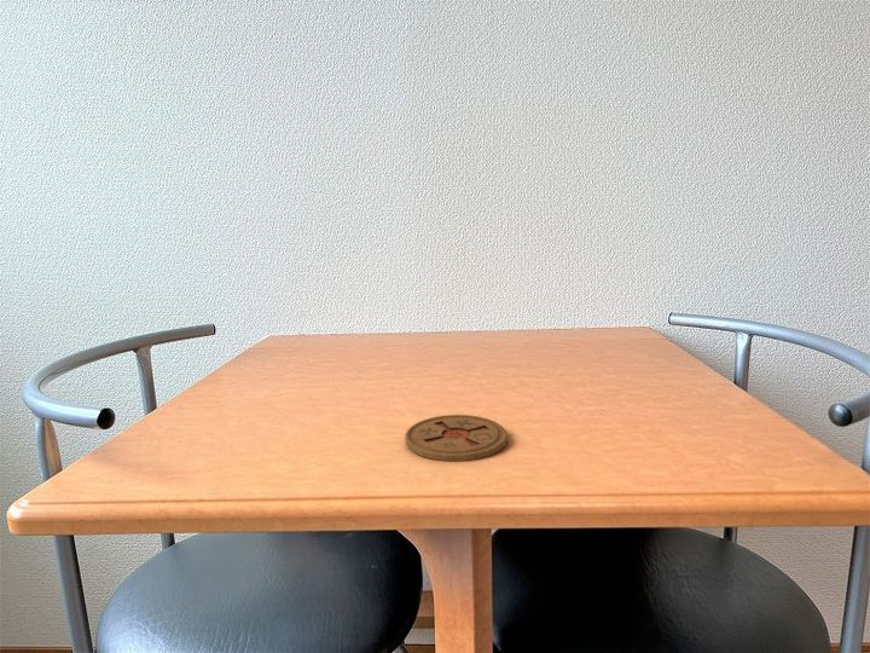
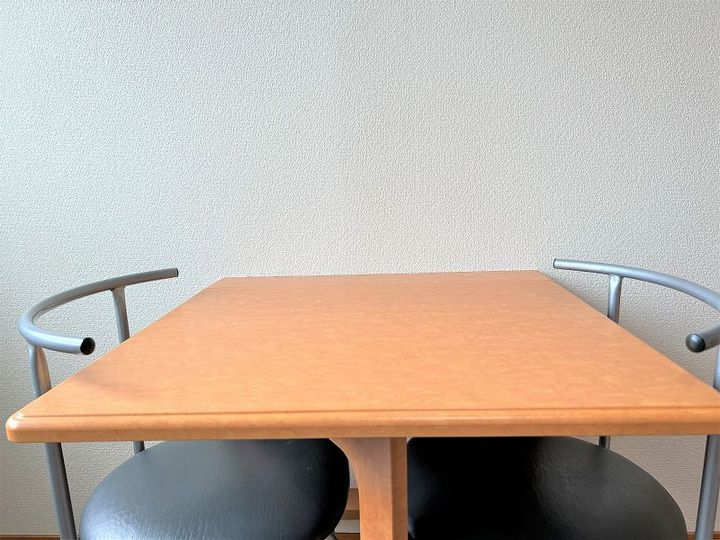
- coaster (456, 435)
